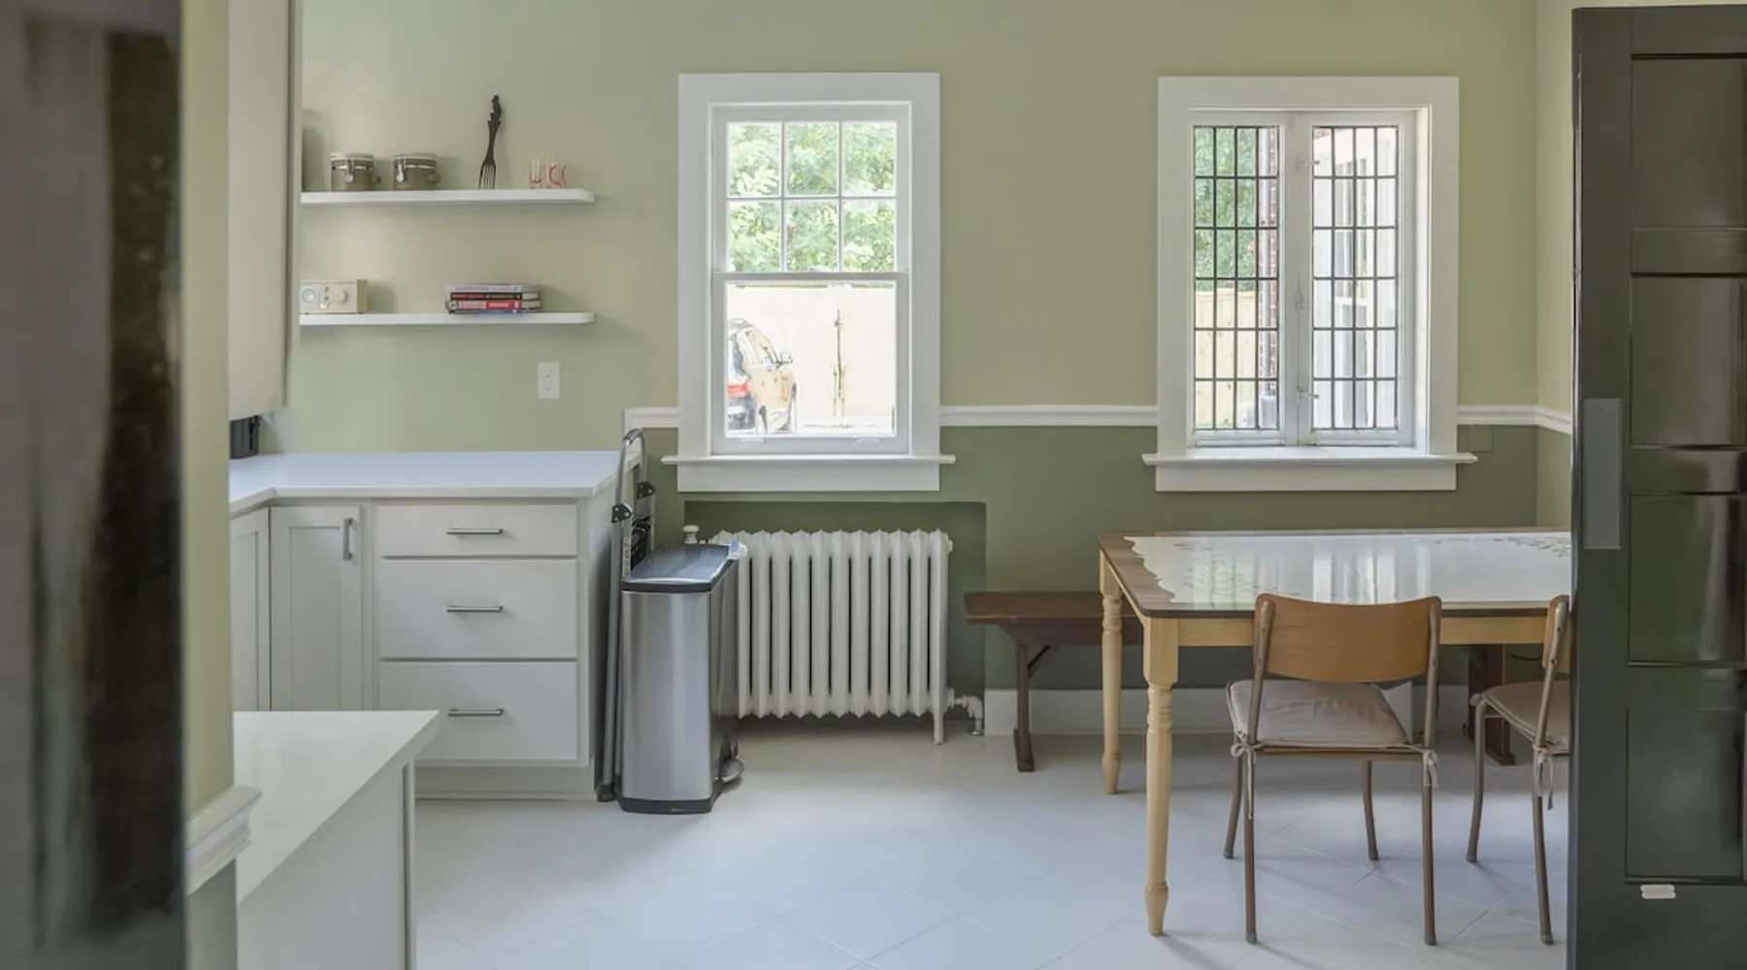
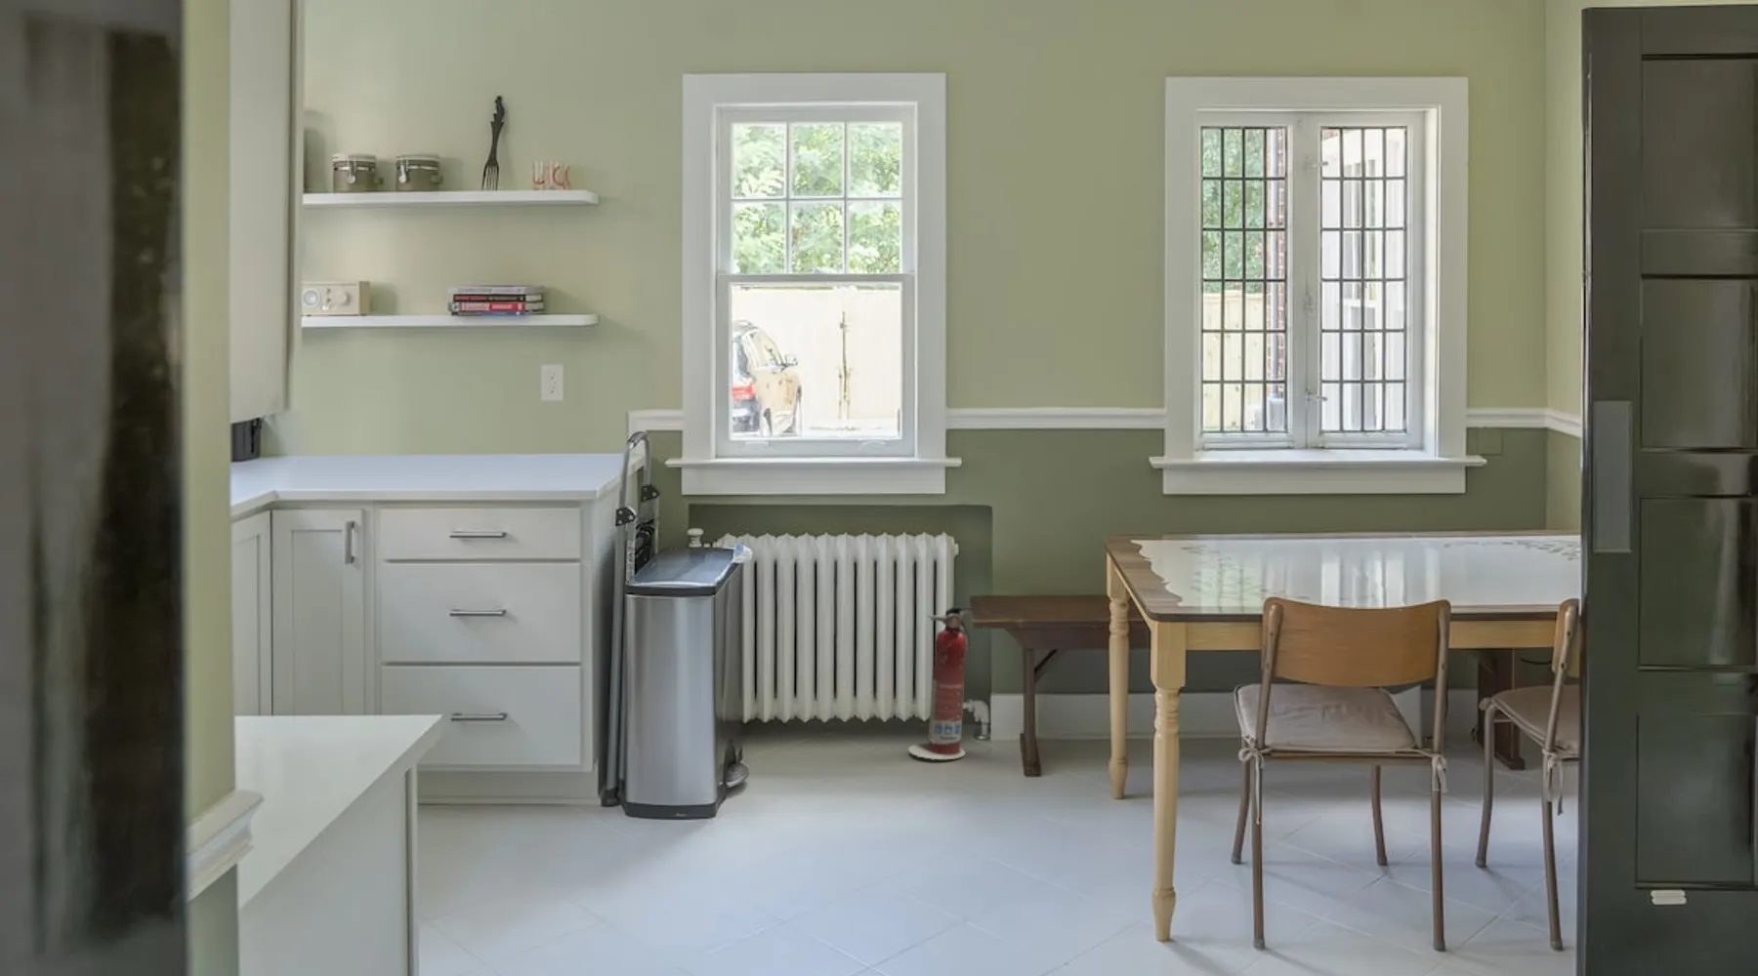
+ fire extinguisher (942, 679)
